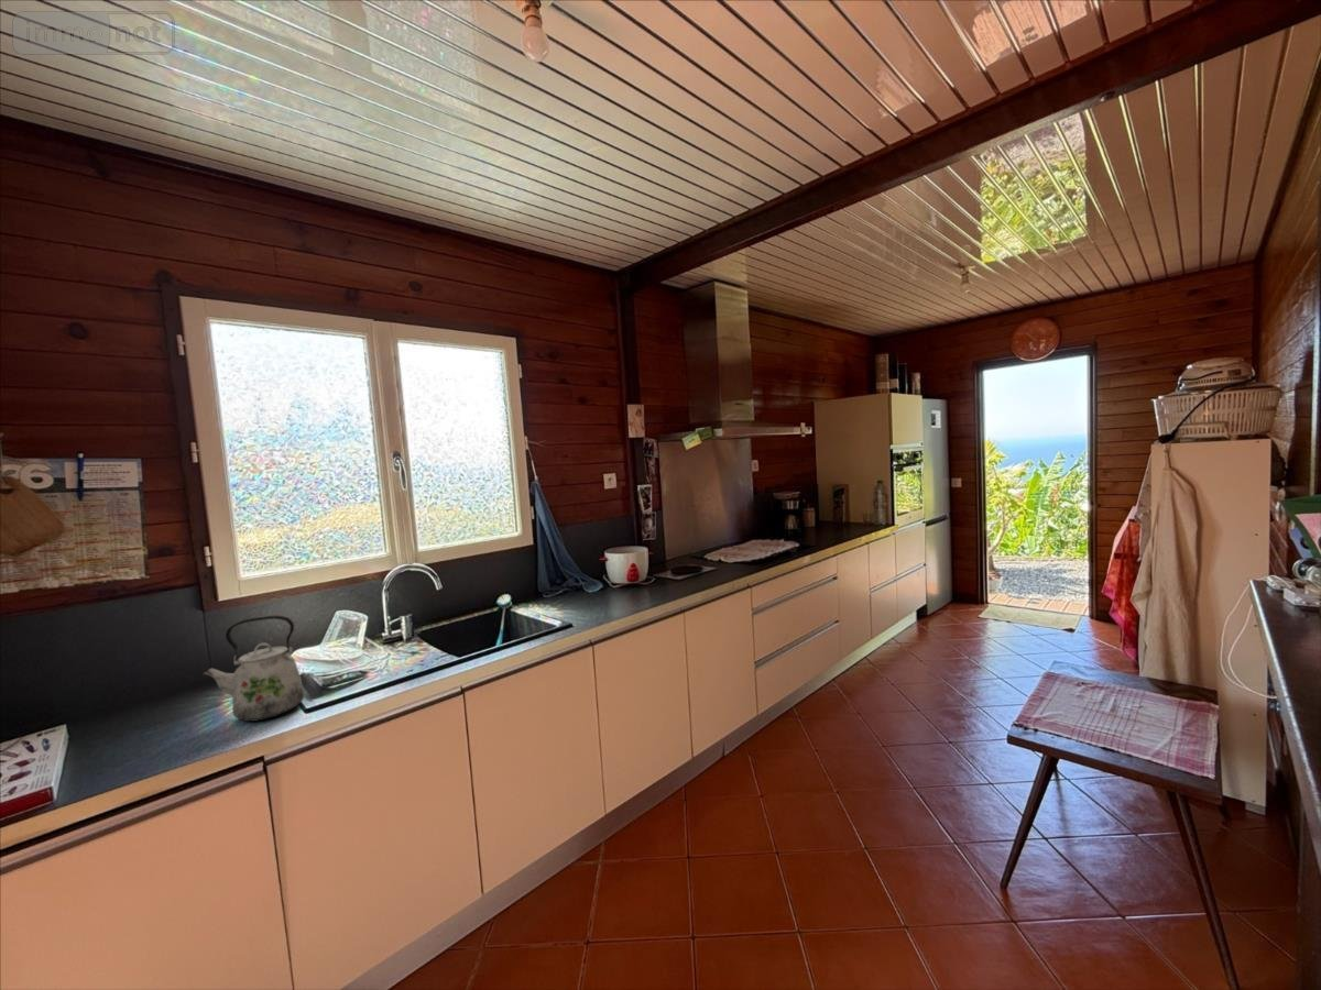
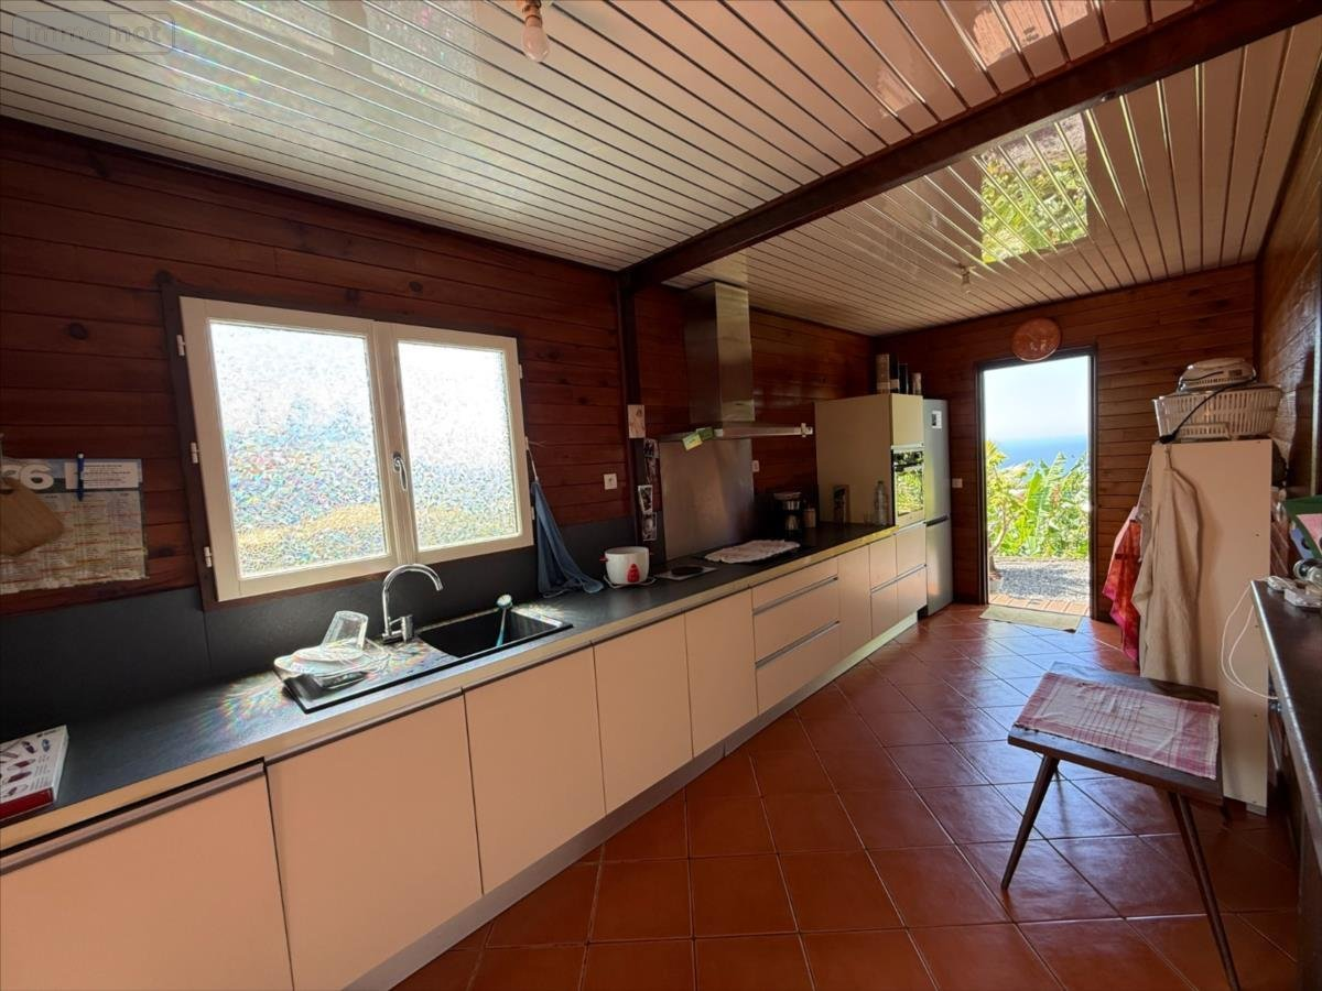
- kettle (251, 667)
